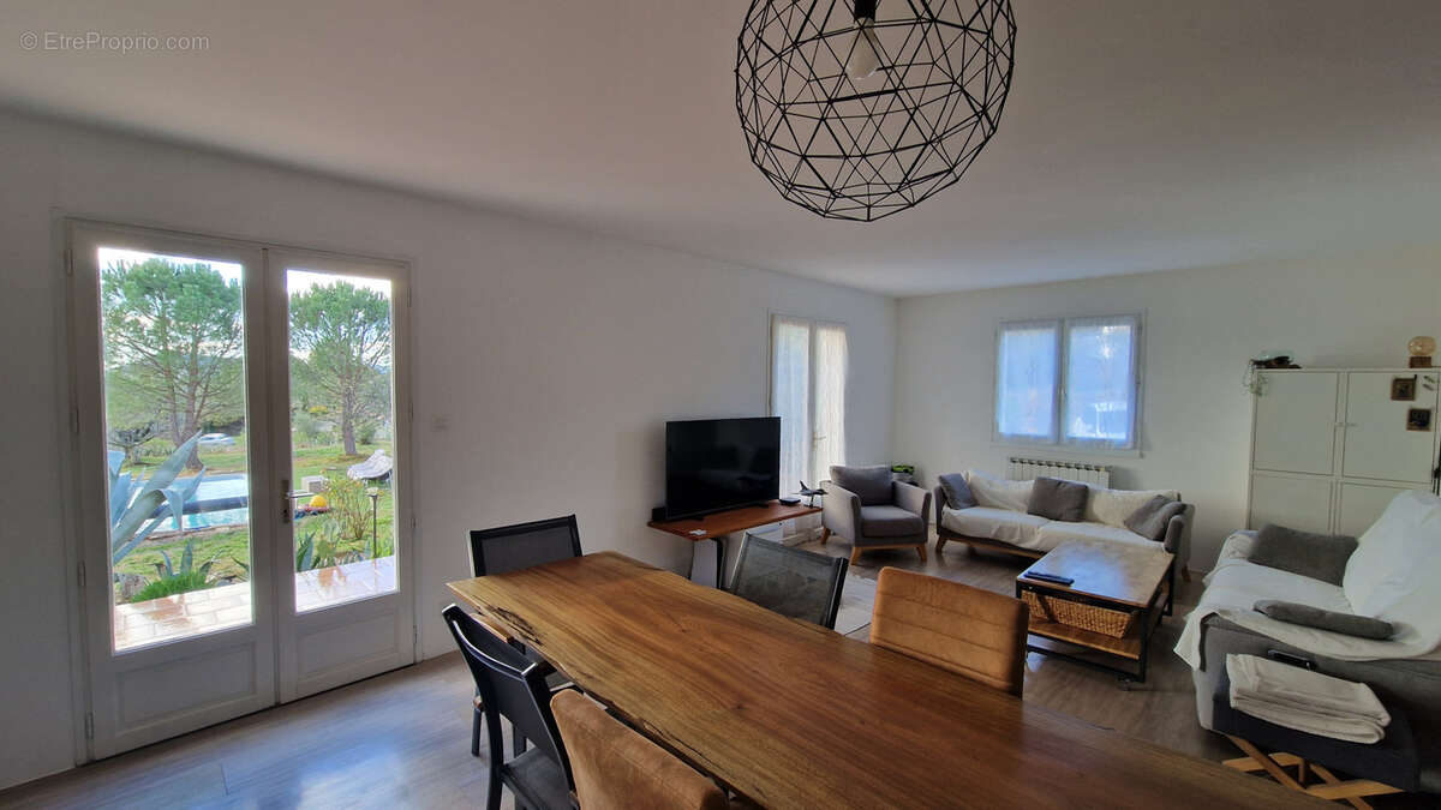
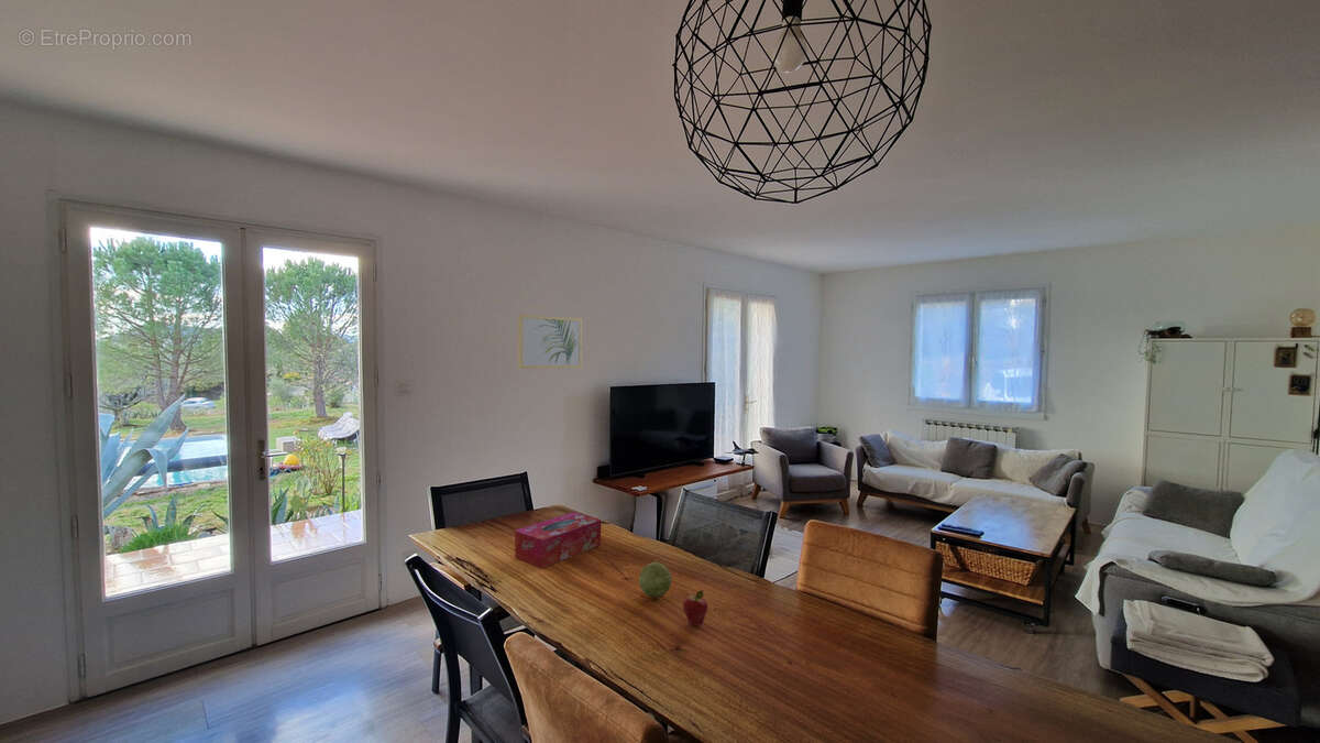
+ tissue box (559, 537)
+ wall art (551, 342)
+ decorative ball (654, 579)
+ fruit (695, 604)
